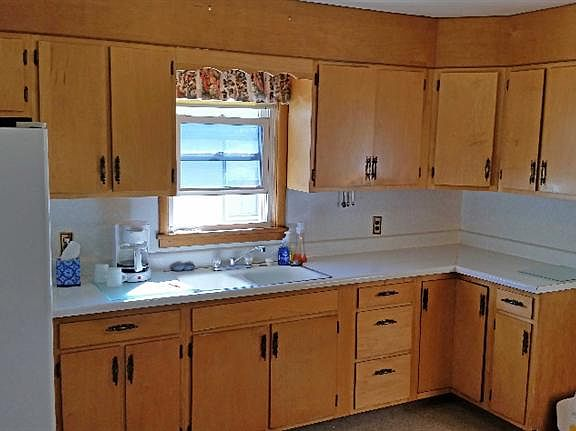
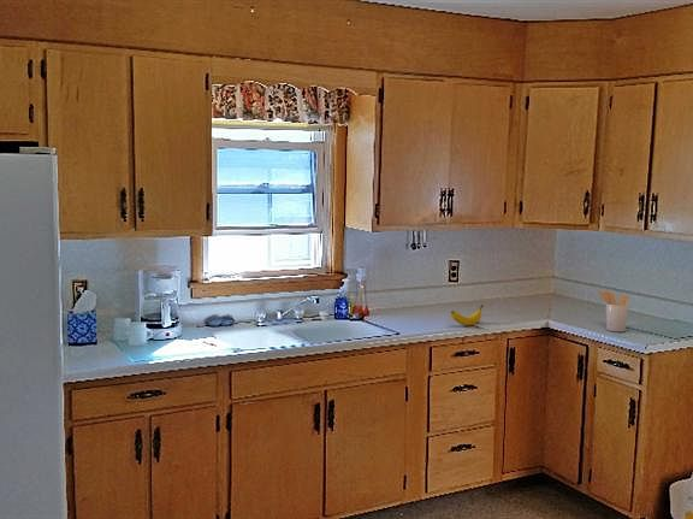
+ banana (467, 317)
+ utensil holder (612, 309)
